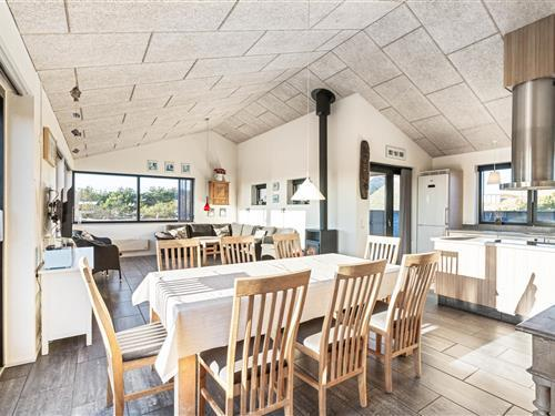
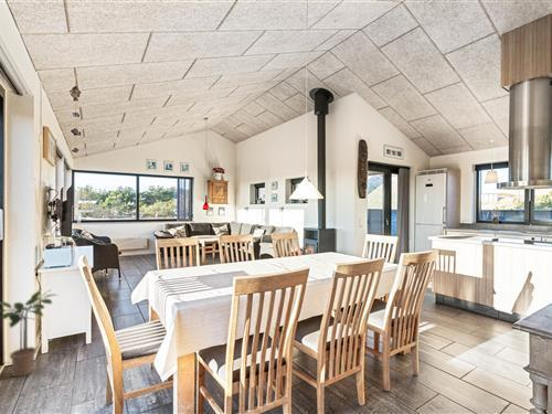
+ potted plant (25, 330)
